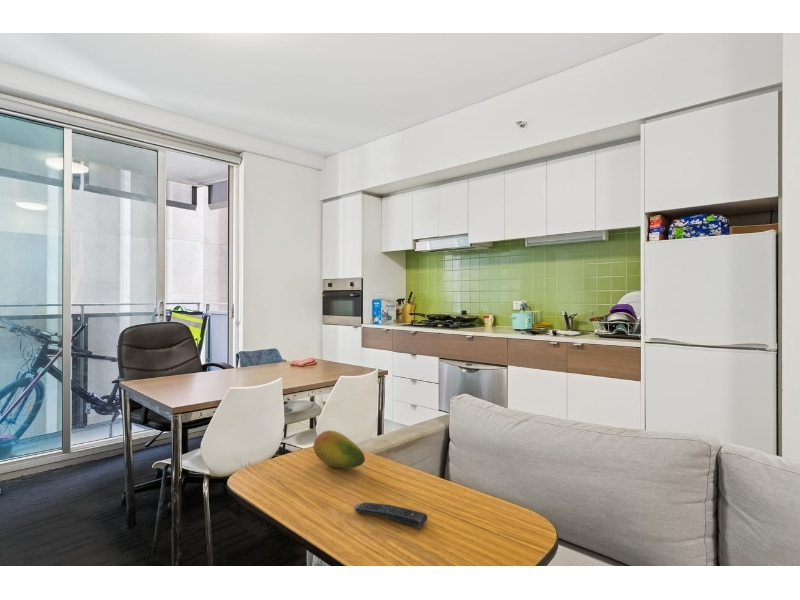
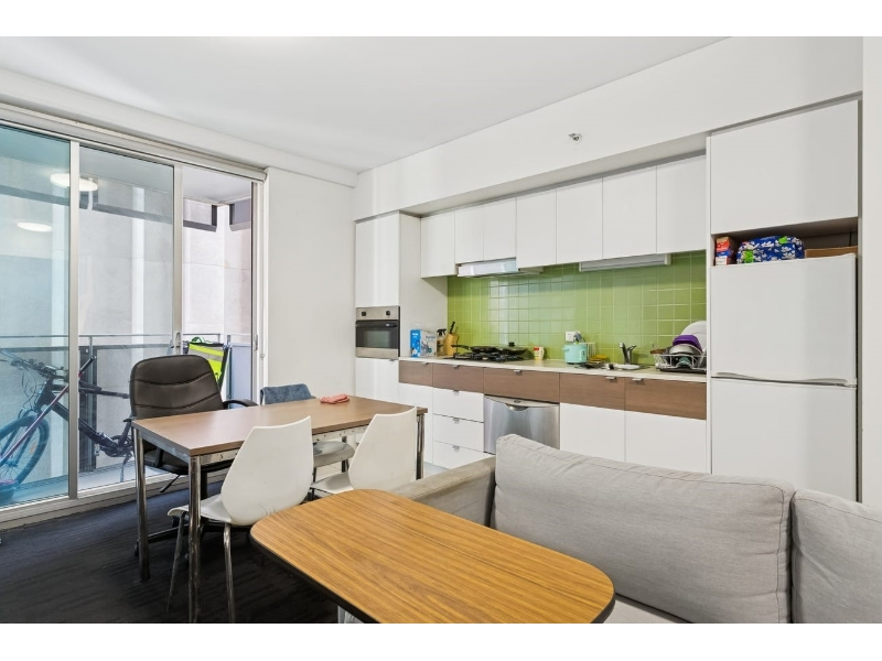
- remote control (388, 512)
- fruit (337, 449)
